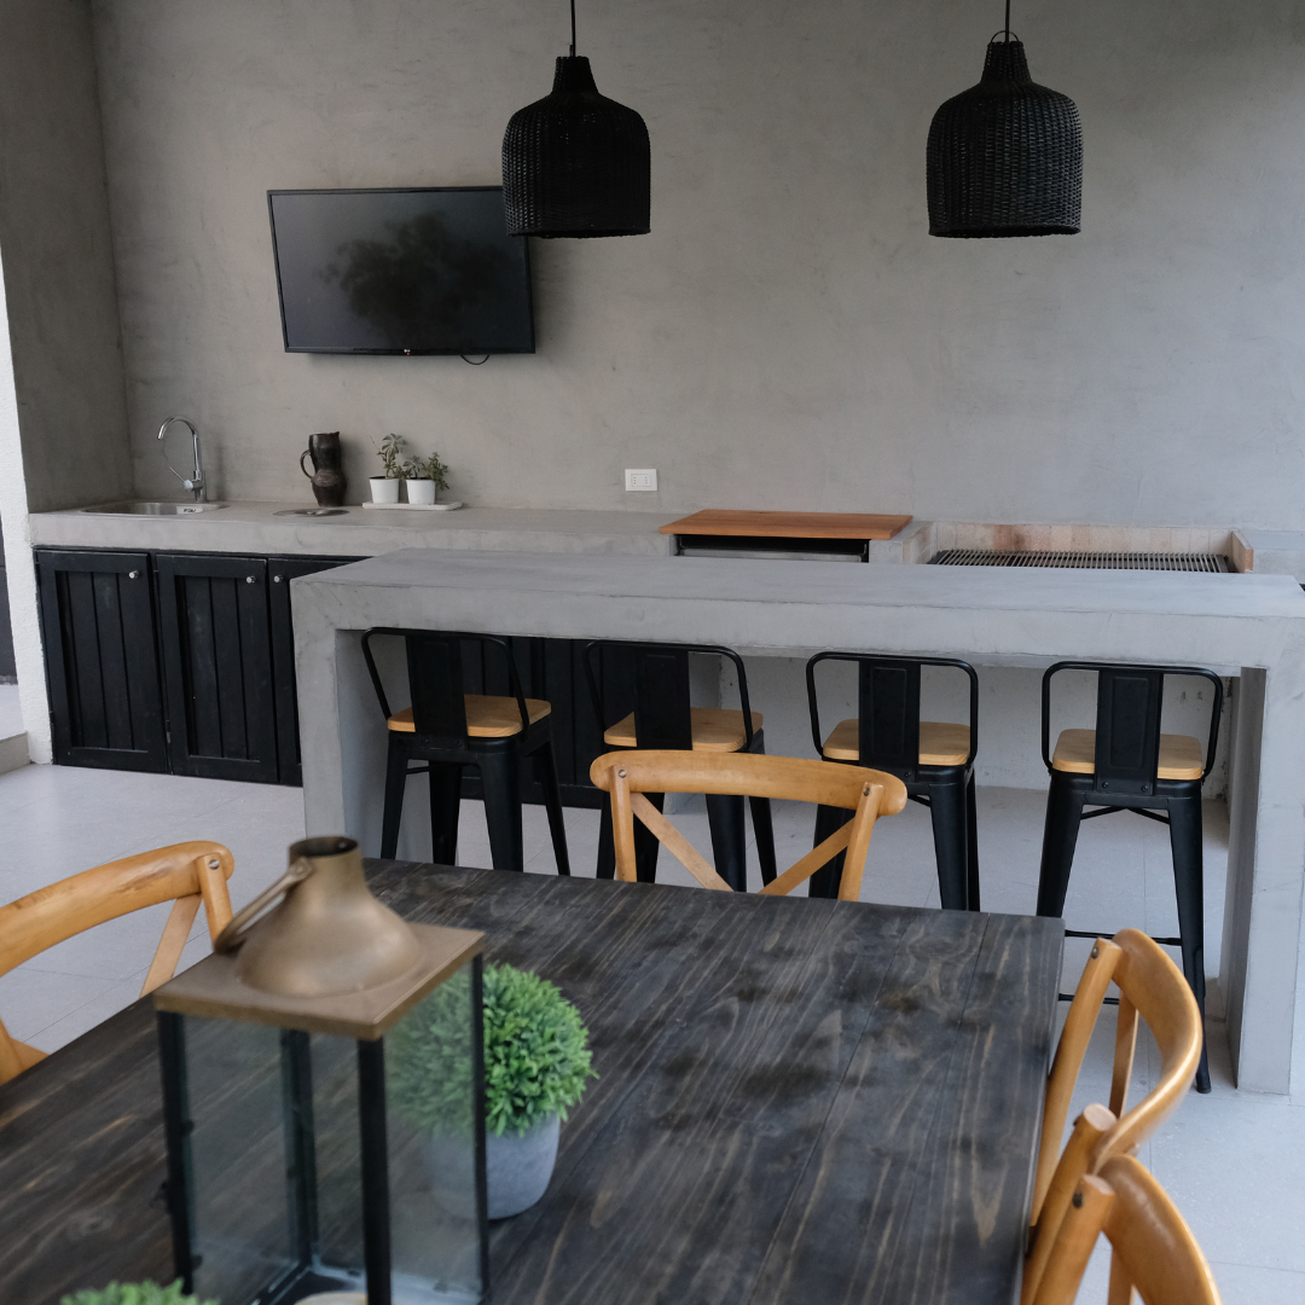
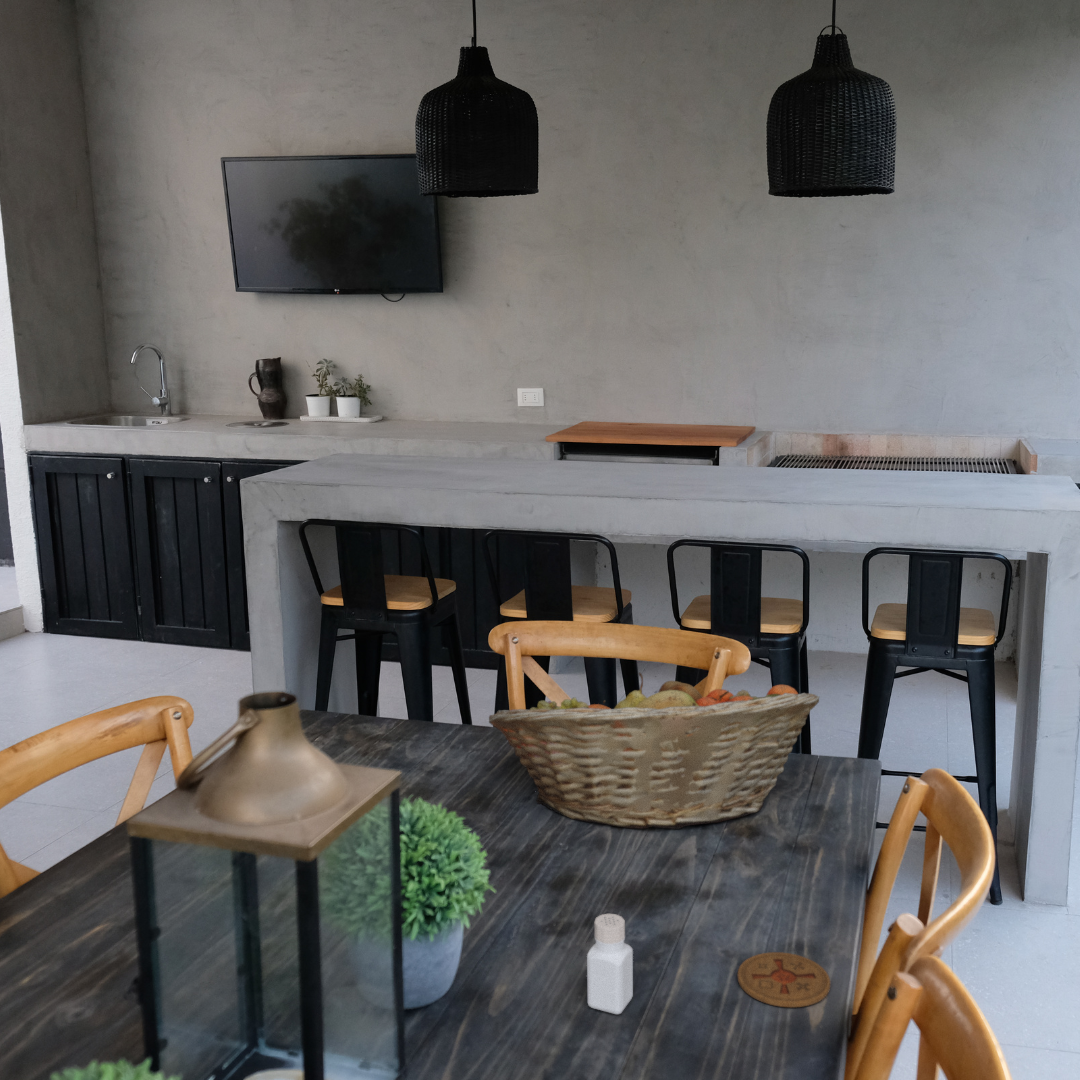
+ coaster (783, 978)
+ pepper shaker (610, 962)
+ fruit basket (653, 733)
